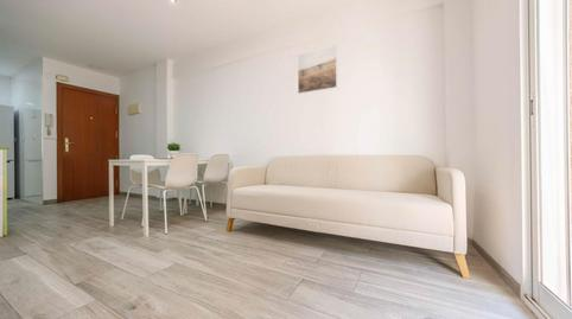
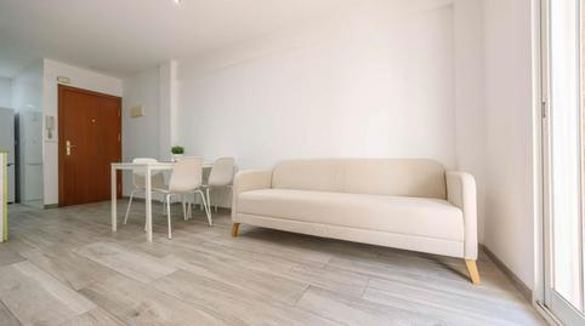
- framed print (316, 70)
